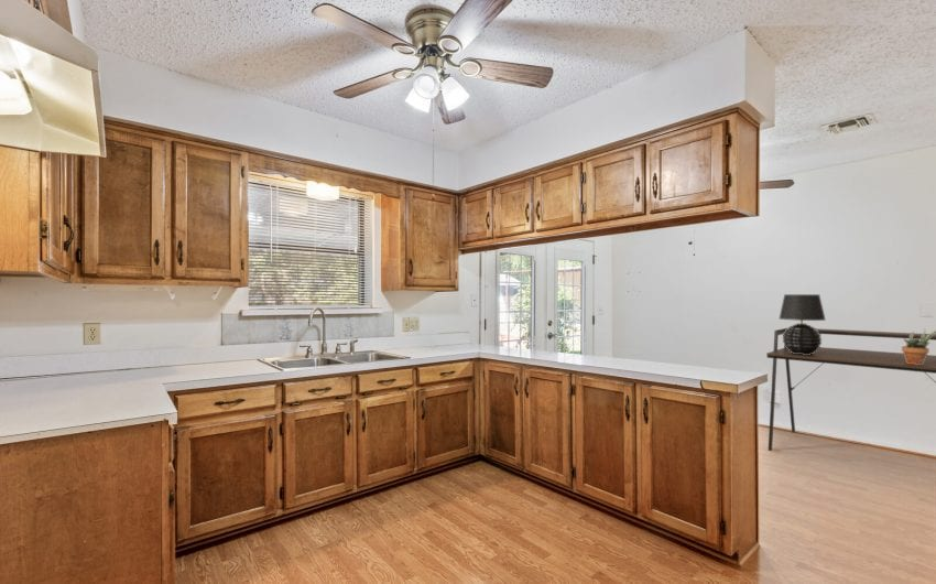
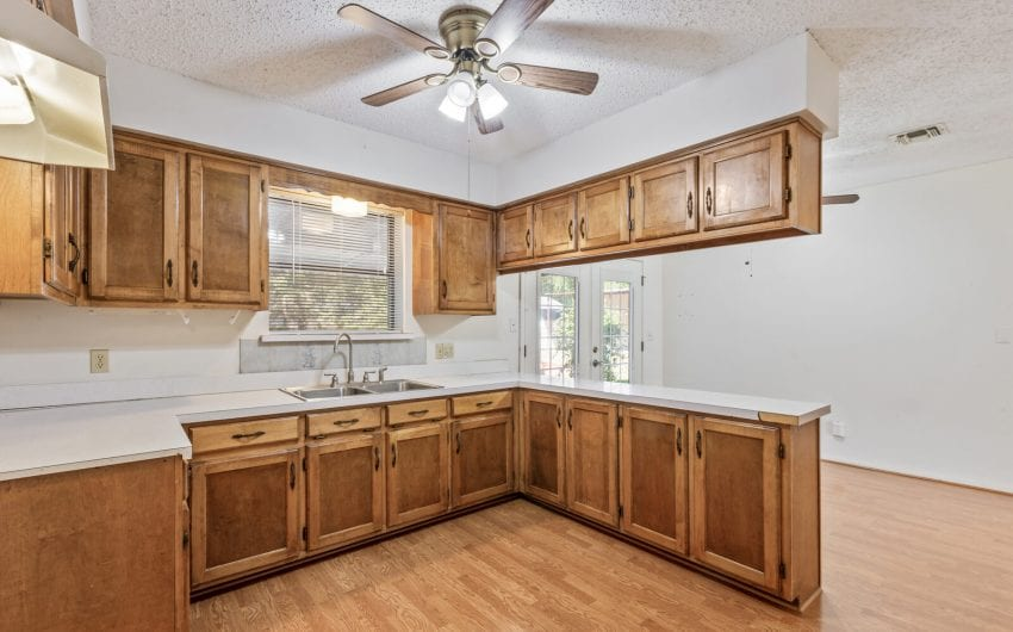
- table lamp (802, 323)
- potted plant (918, 345)
- desk (864, 366)
